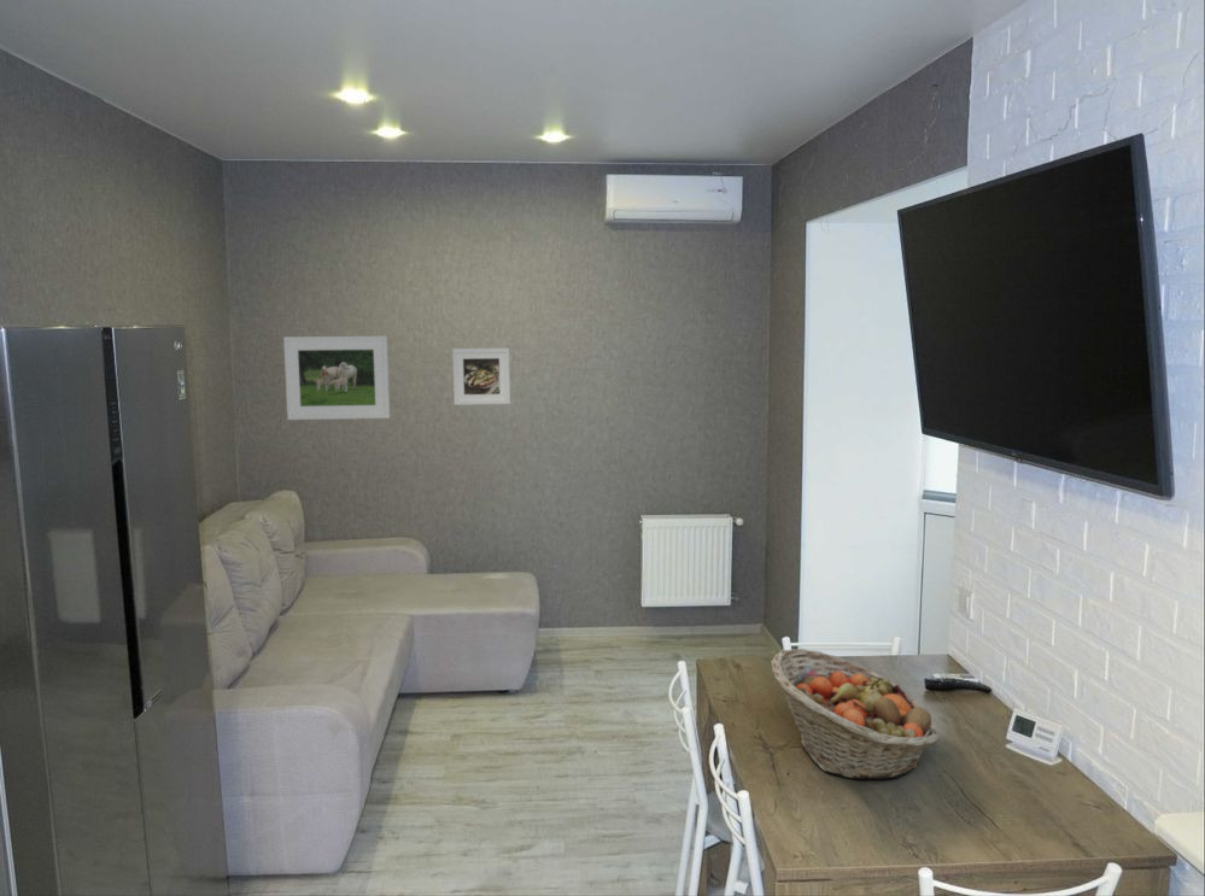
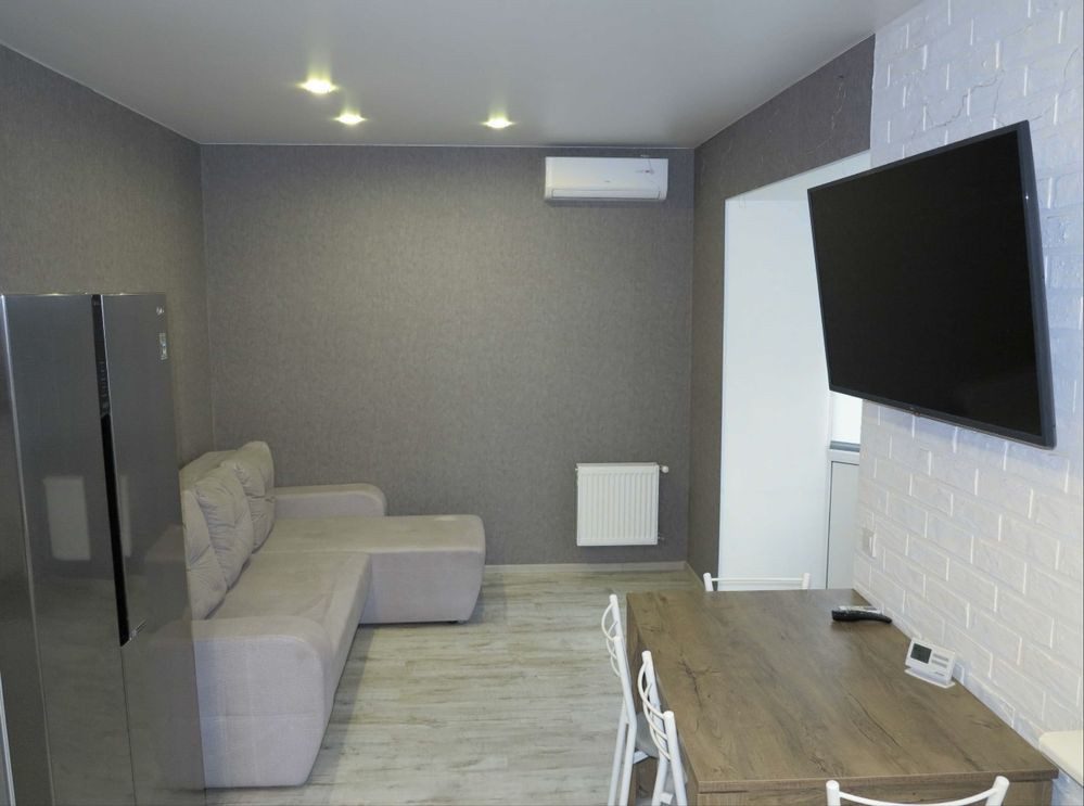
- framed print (337, 377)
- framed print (481, 376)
- fruit basket (852, 708)
